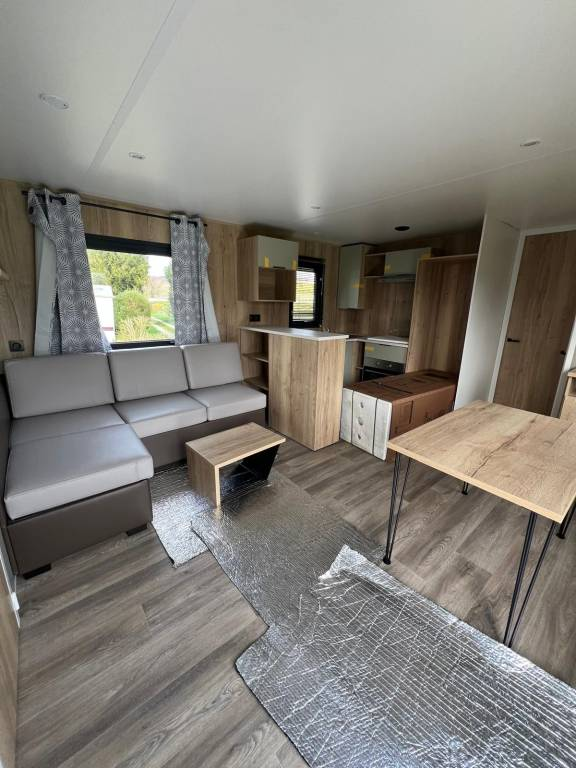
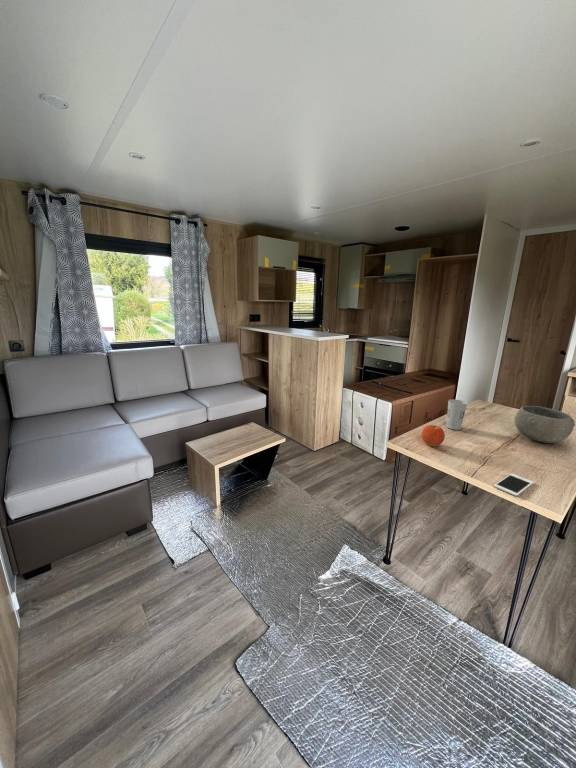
+ fruit (432, 435)
+ cup (455, 414)
+ cell phone (513, 484)
+ bowl (541, 425)
